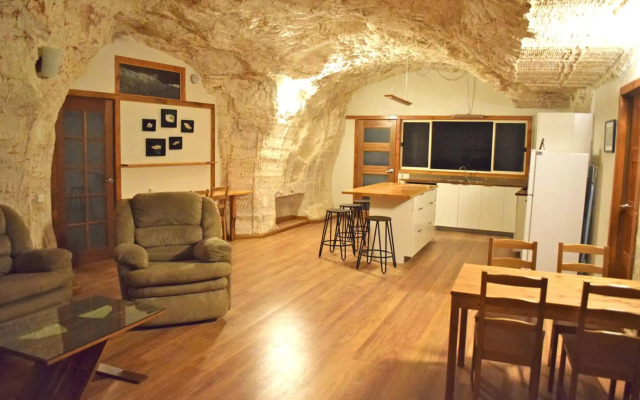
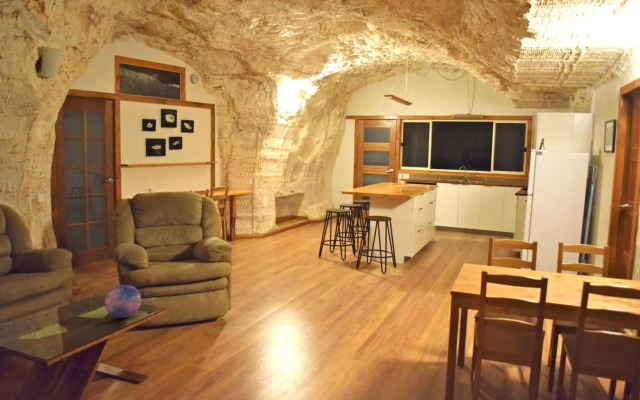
+ decorative ball (123, 301)
